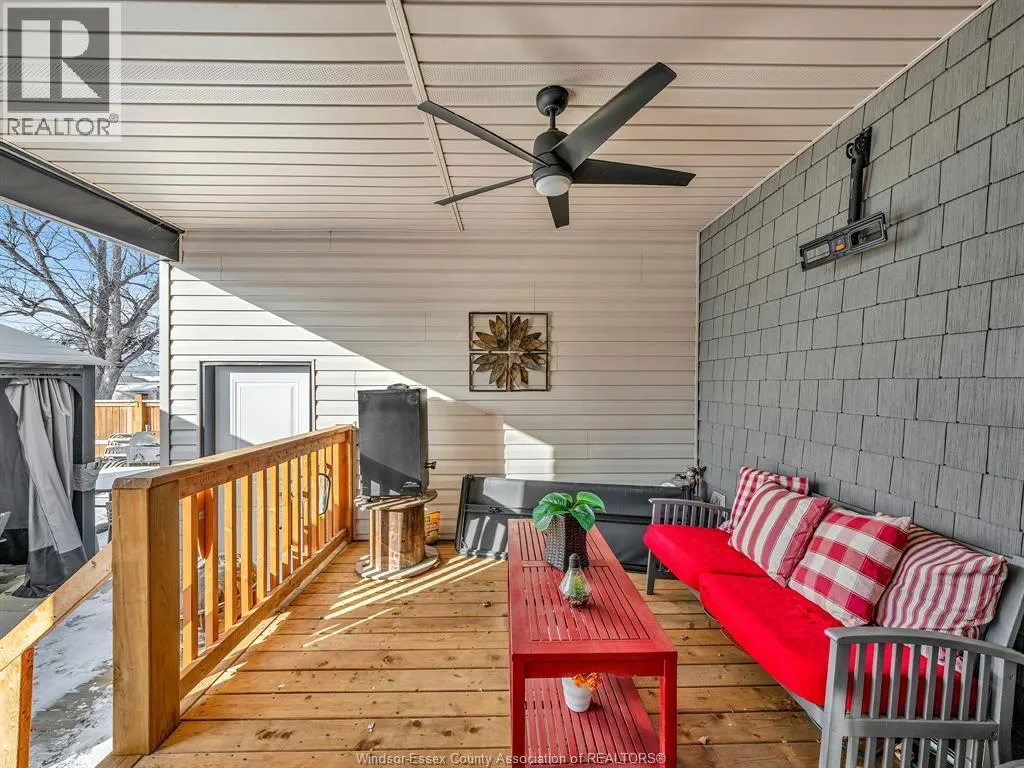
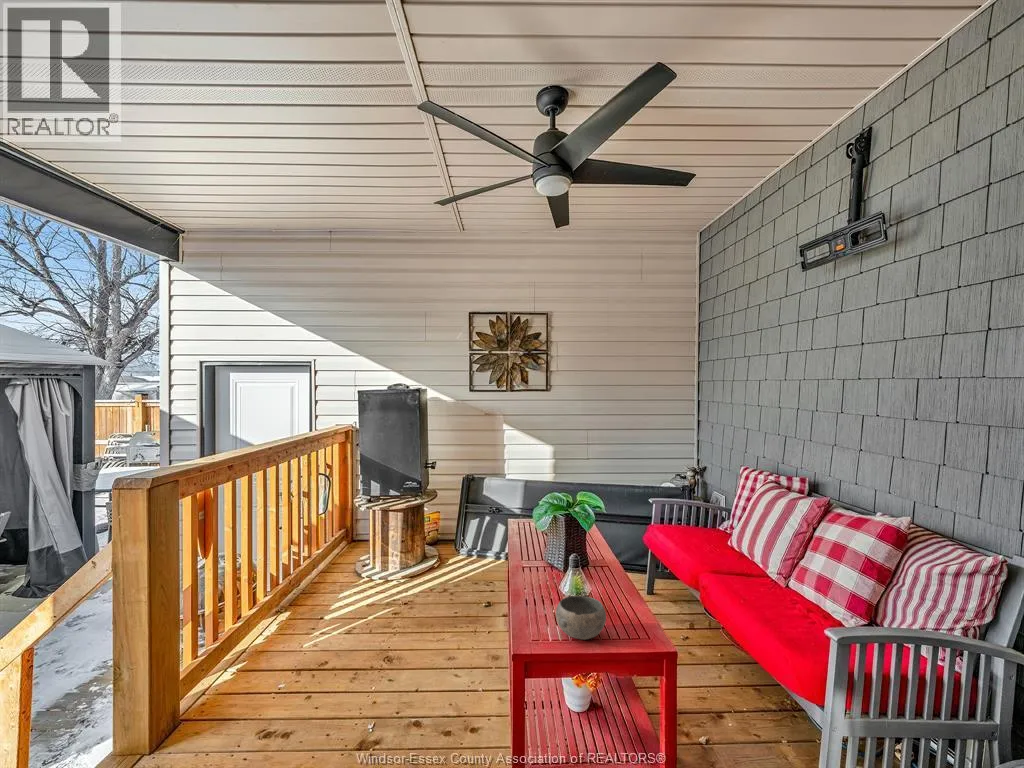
+ bowl (580, 619)
